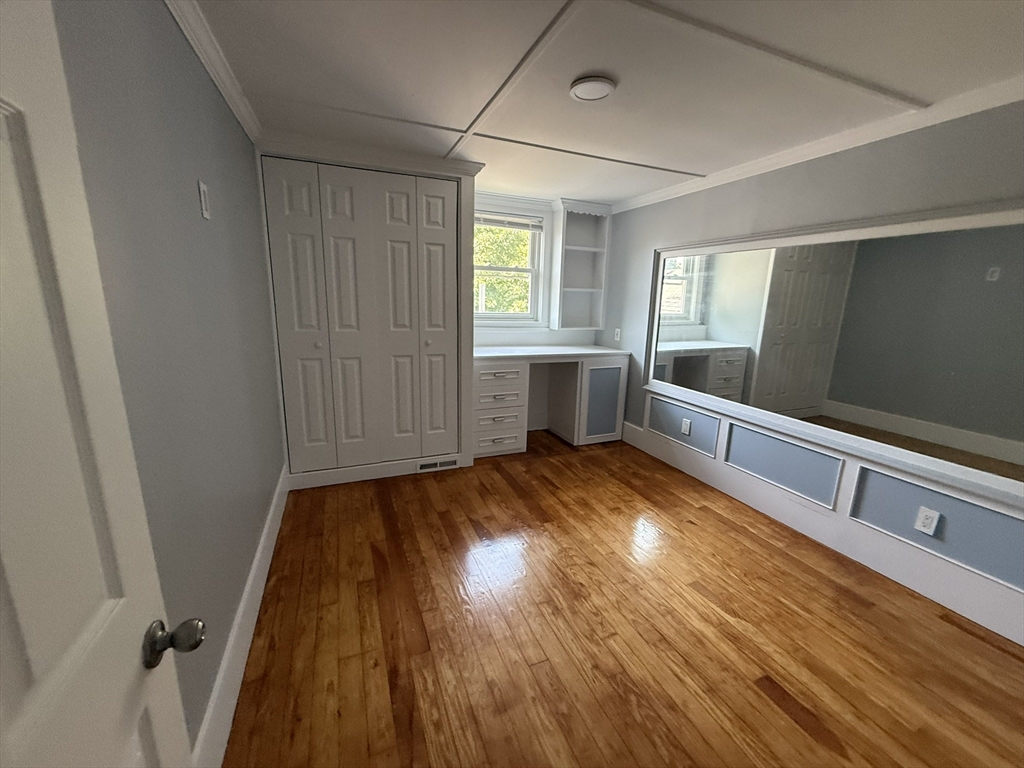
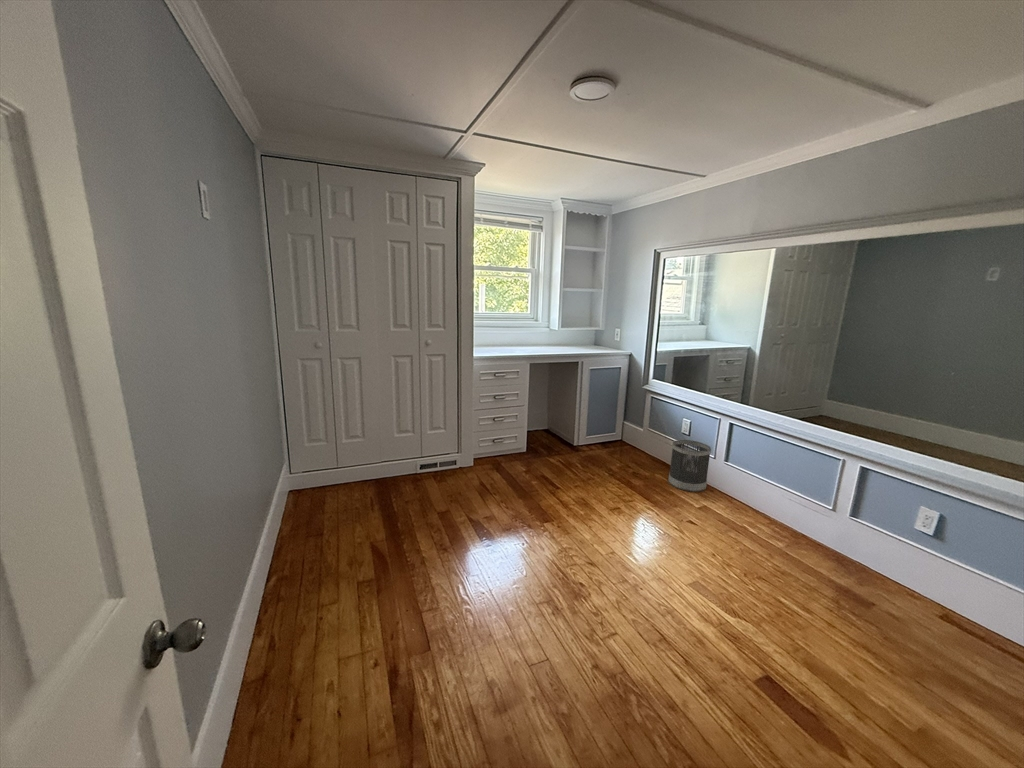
+ wastebasket (689, 464)
